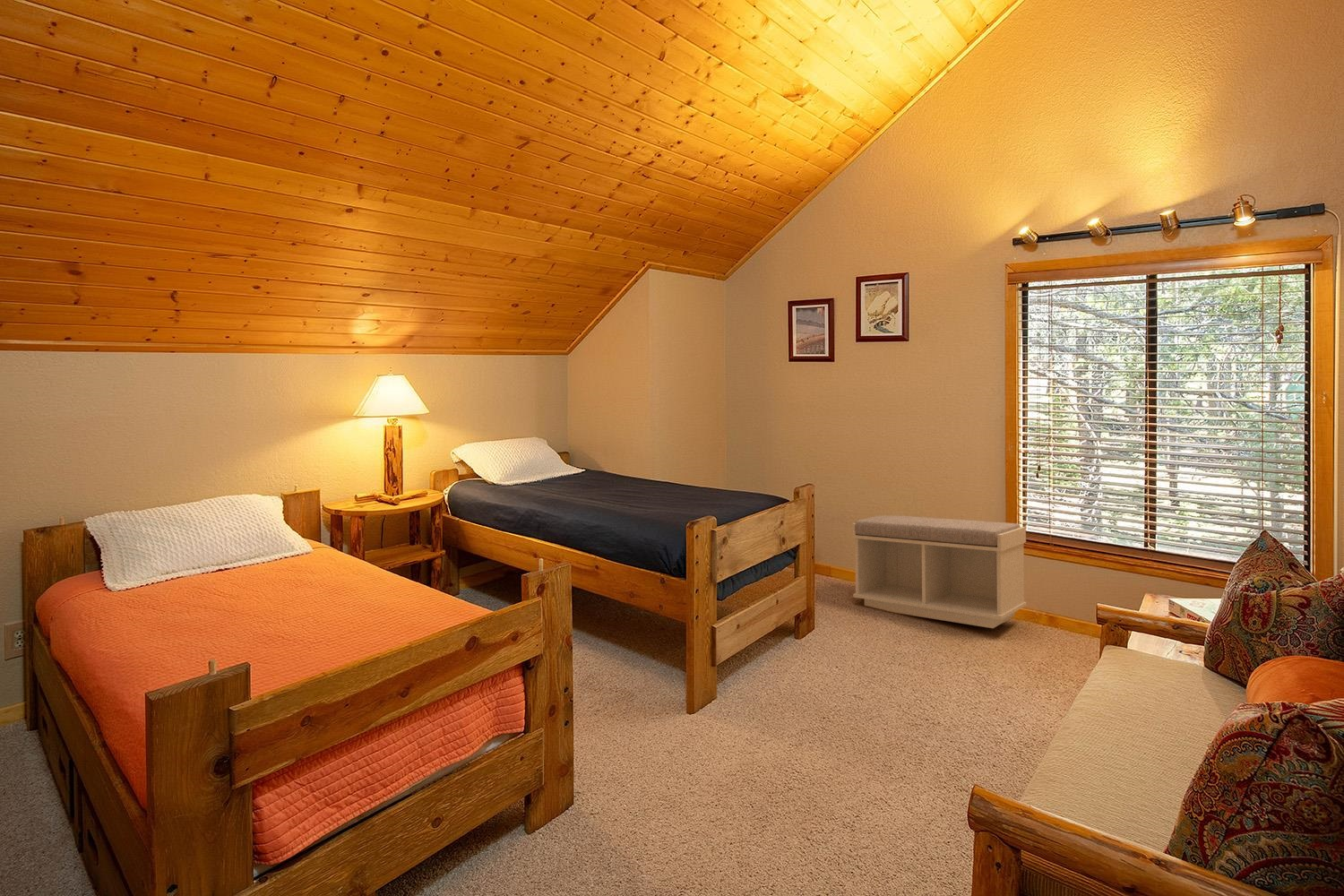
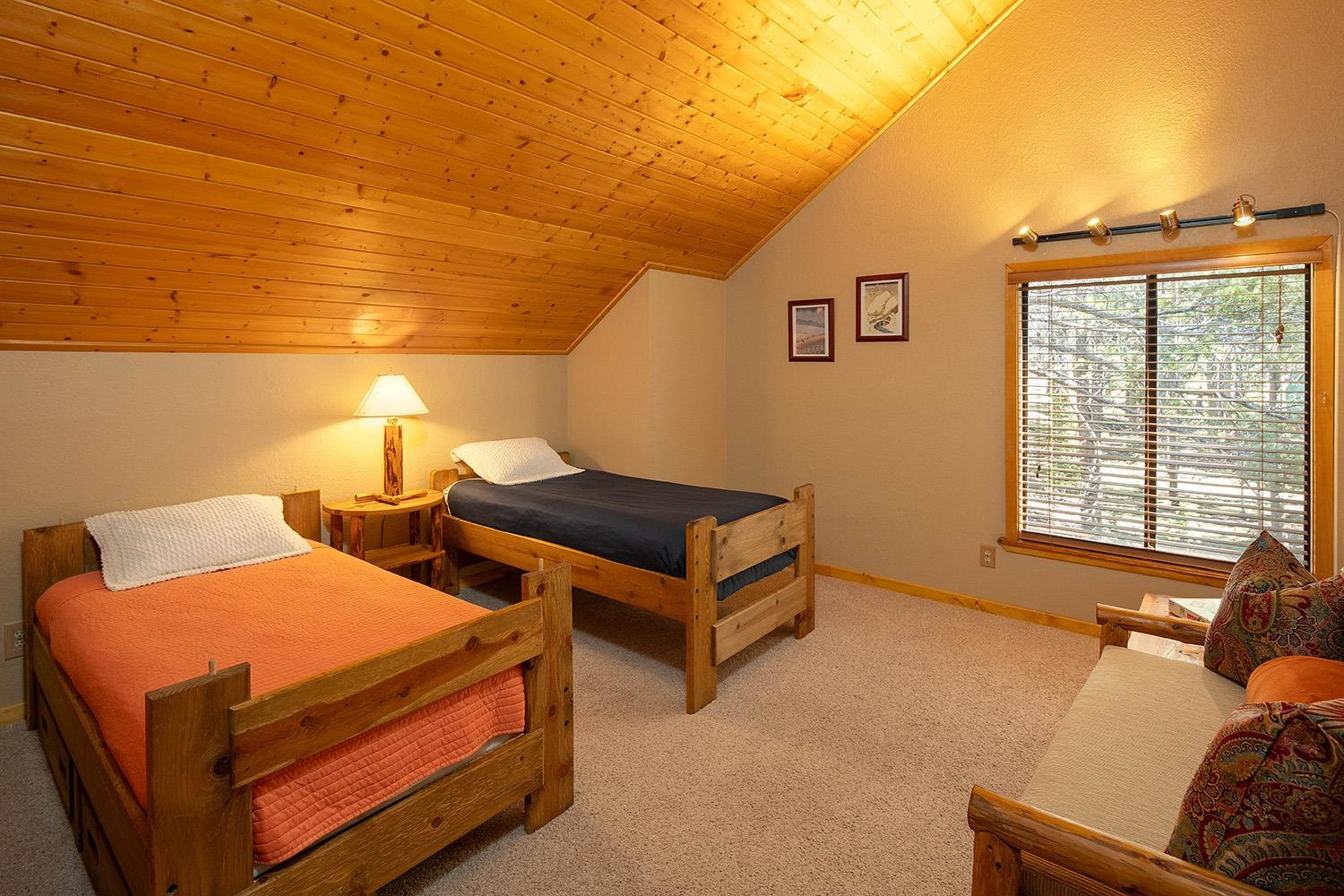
- bench (935, 565)
